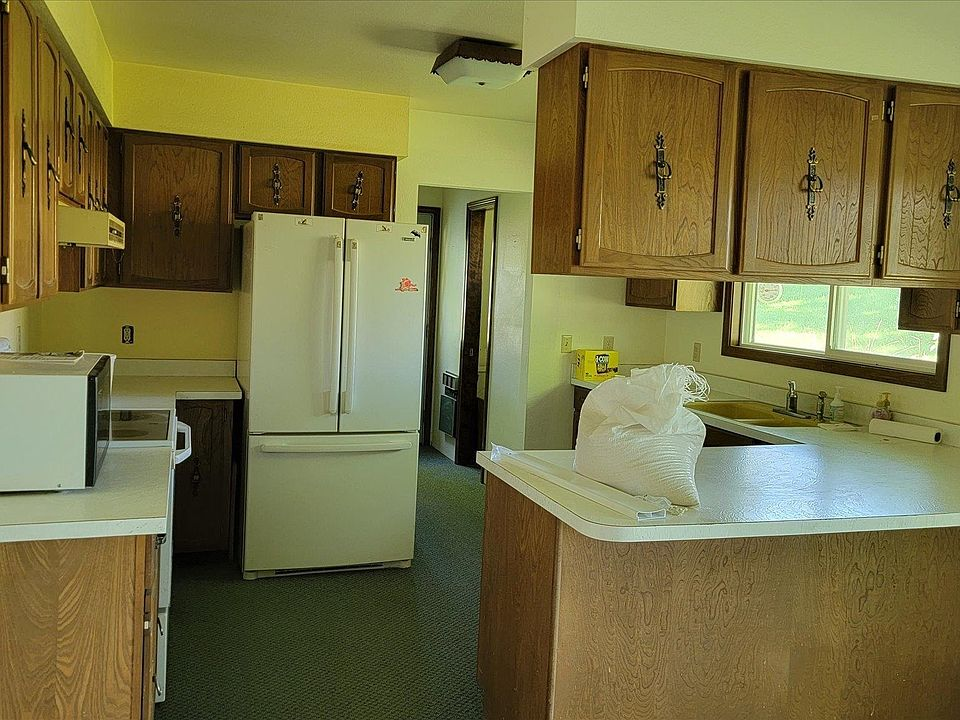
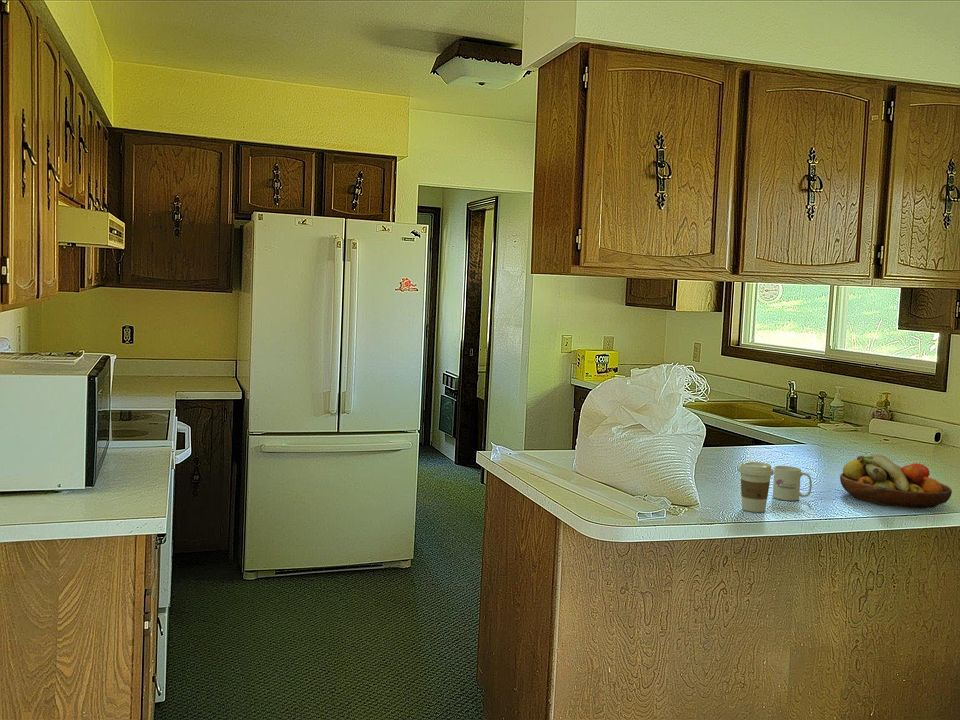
+ fruit bowl (895, 477)
+ coffee cup (754, 486)
+ mug (792, 483)
